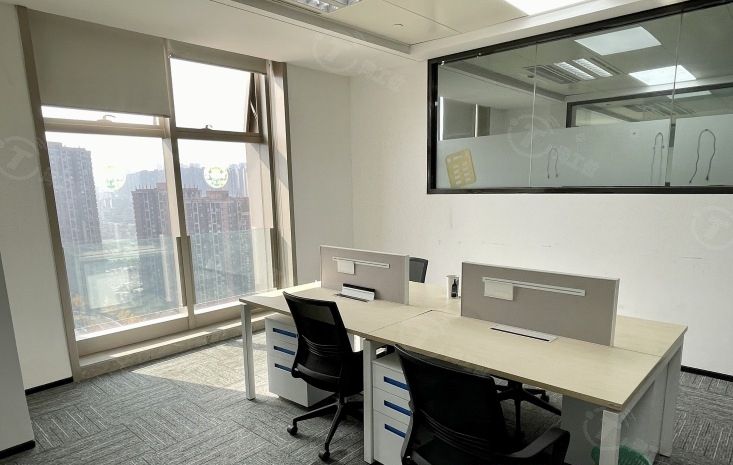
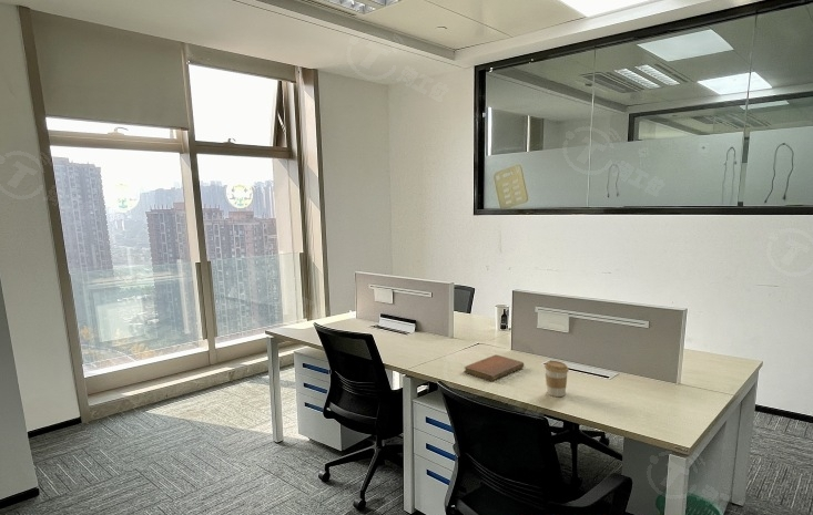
+ notebook (494, 367)
+ coffee cup (556, 378)
